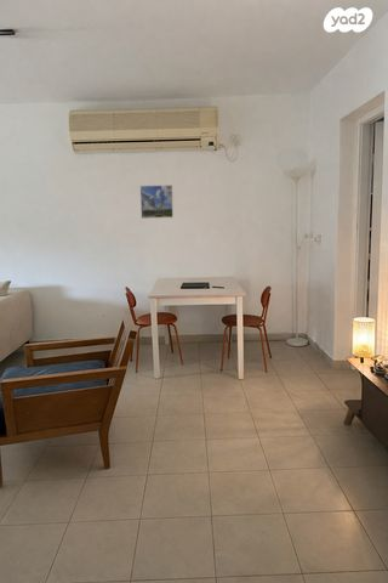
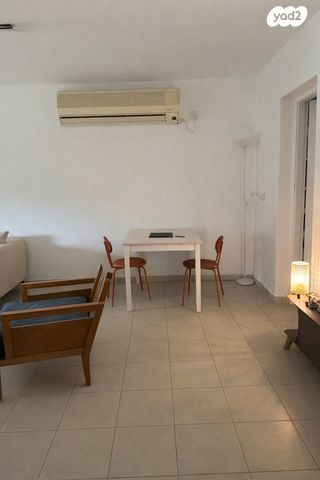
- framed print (156, 202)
